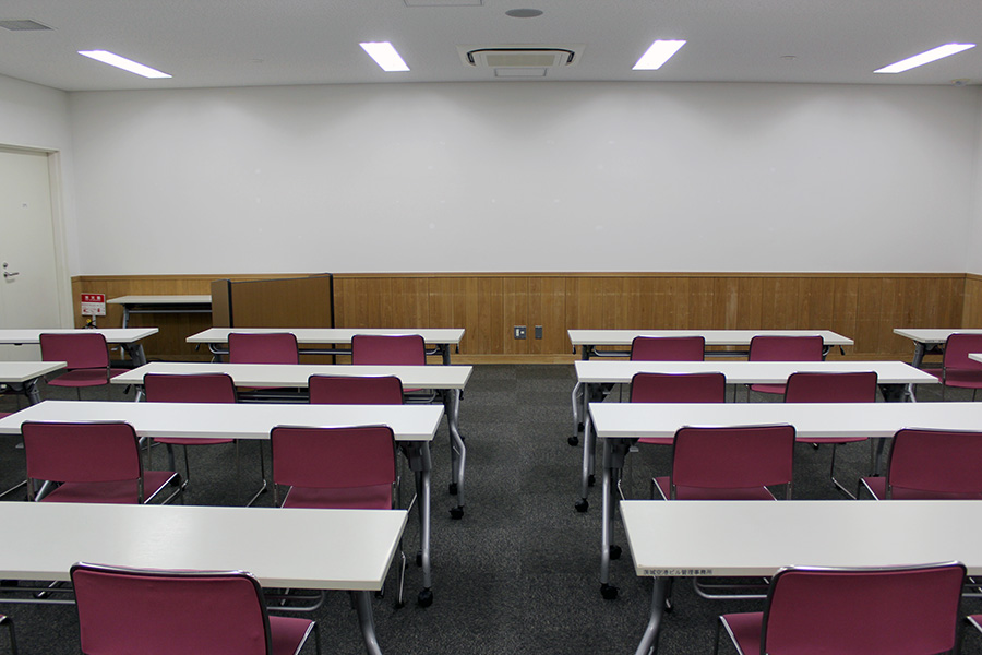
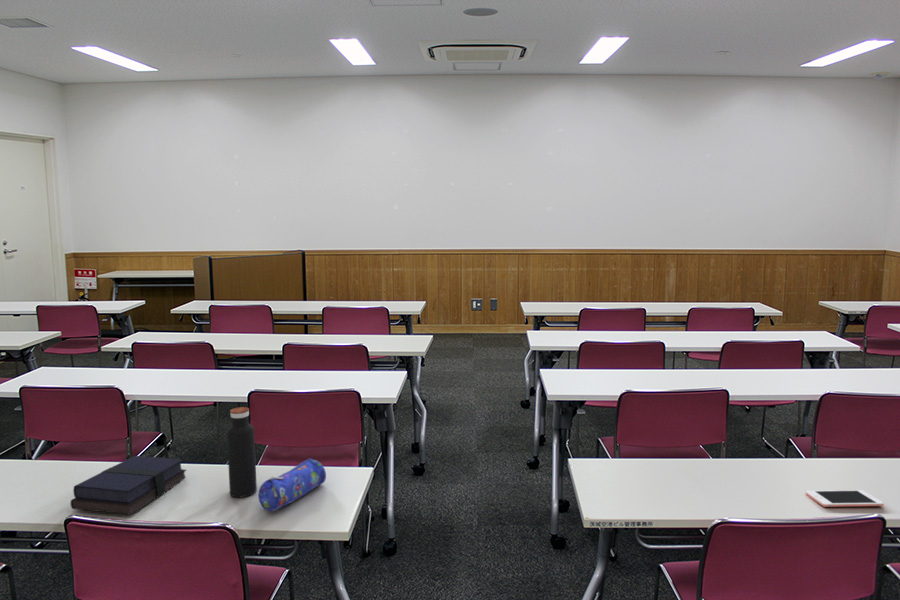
+ water bottle (241, 451)
+ pencil case (292, 482)
+ book (131, 482)
+ cell phone (843, 498)
